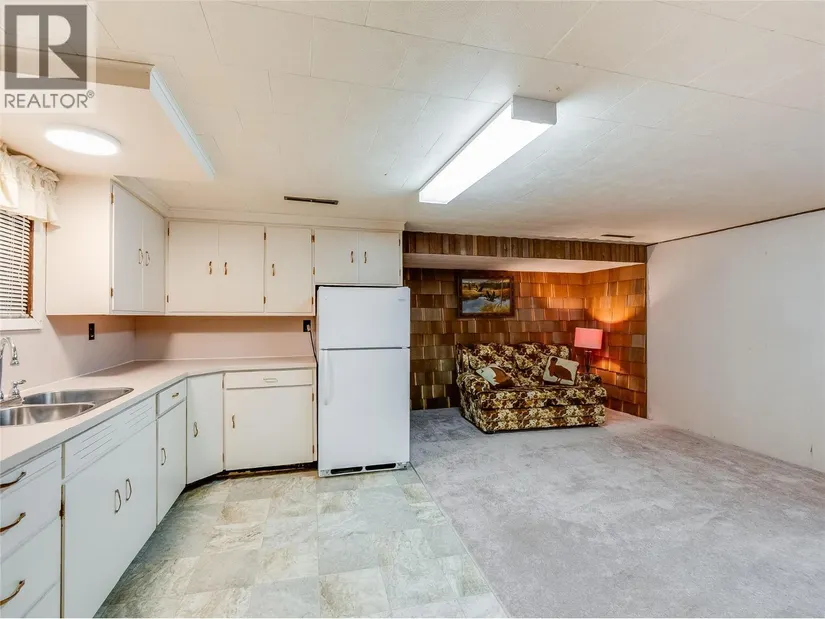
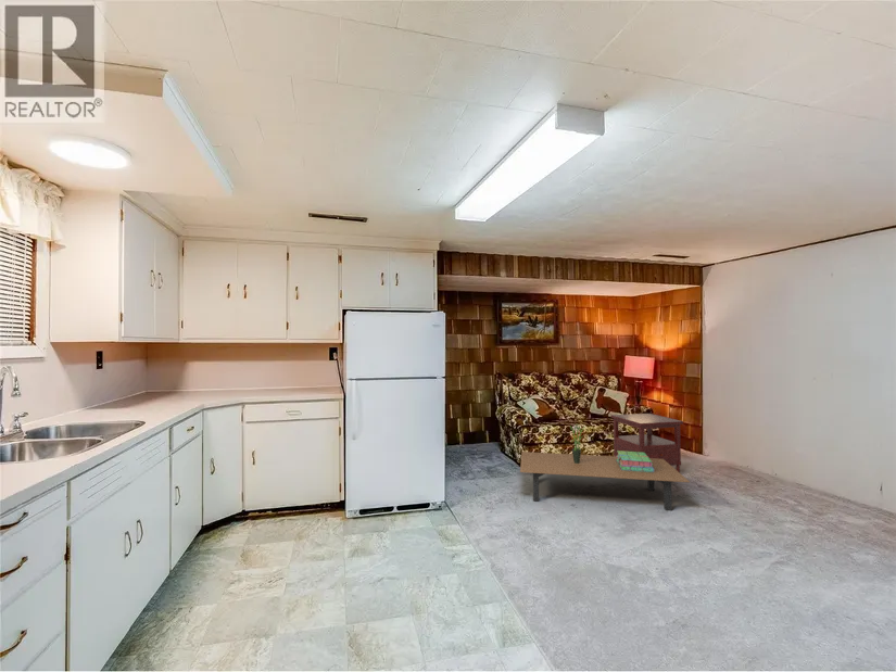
+ coffee table (595, 476)
+ potted plant (578, 443)
+ side table (645, 444)
+ stack of books (633, 460)
